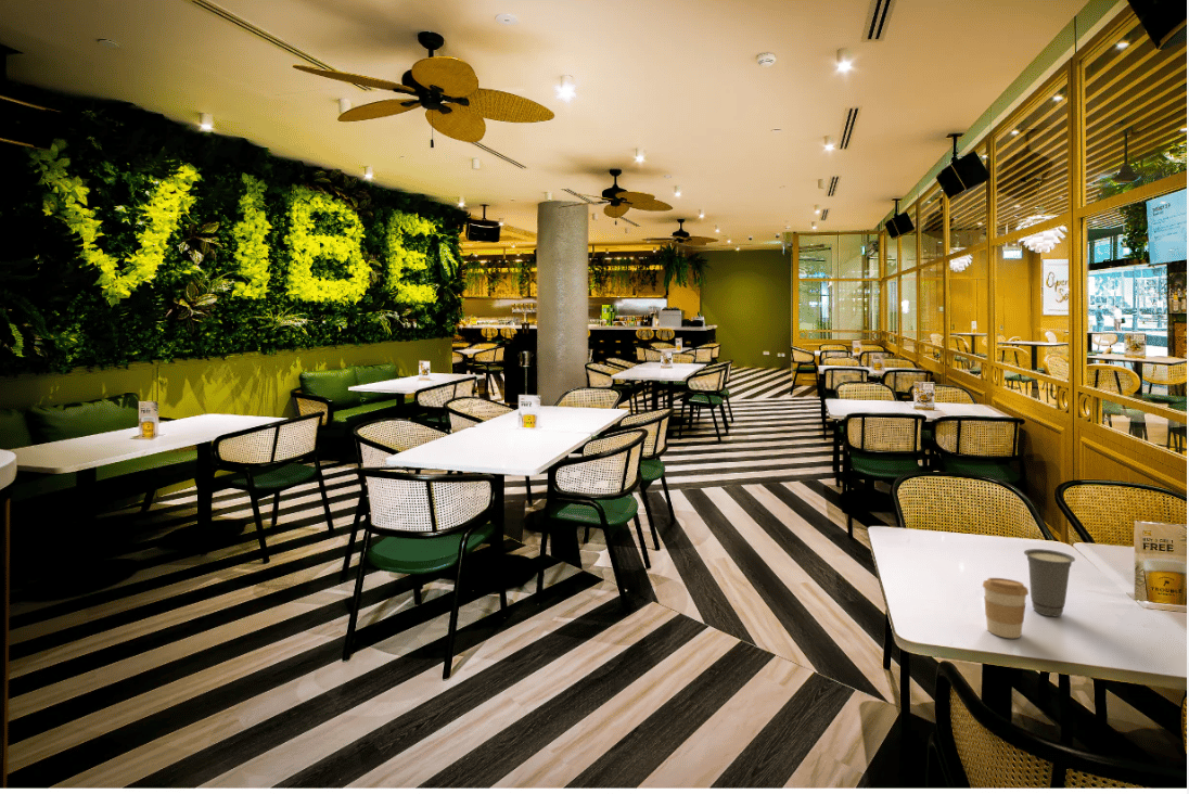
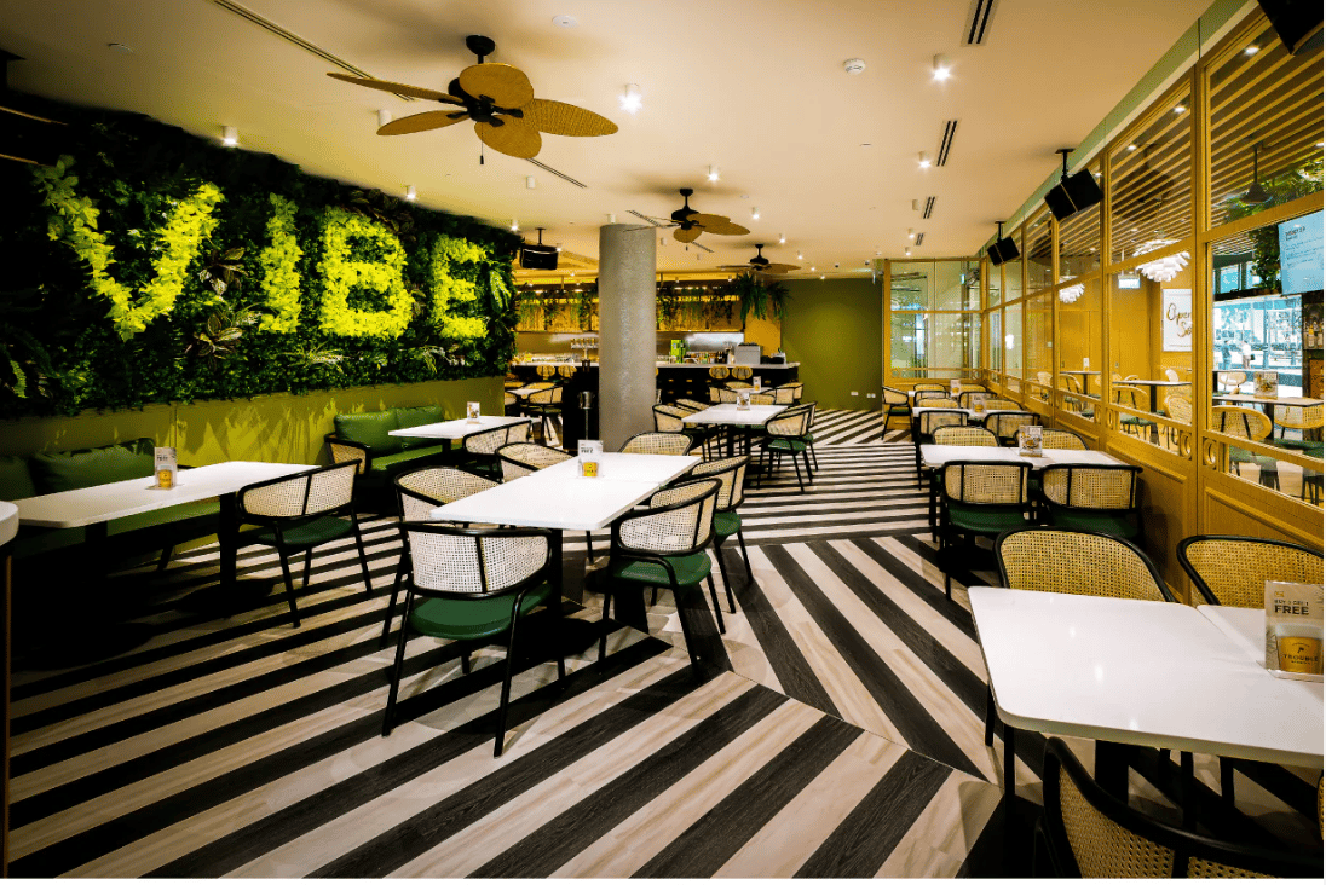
- coffee cup (1005, 605)
- cup (1048, 584)
